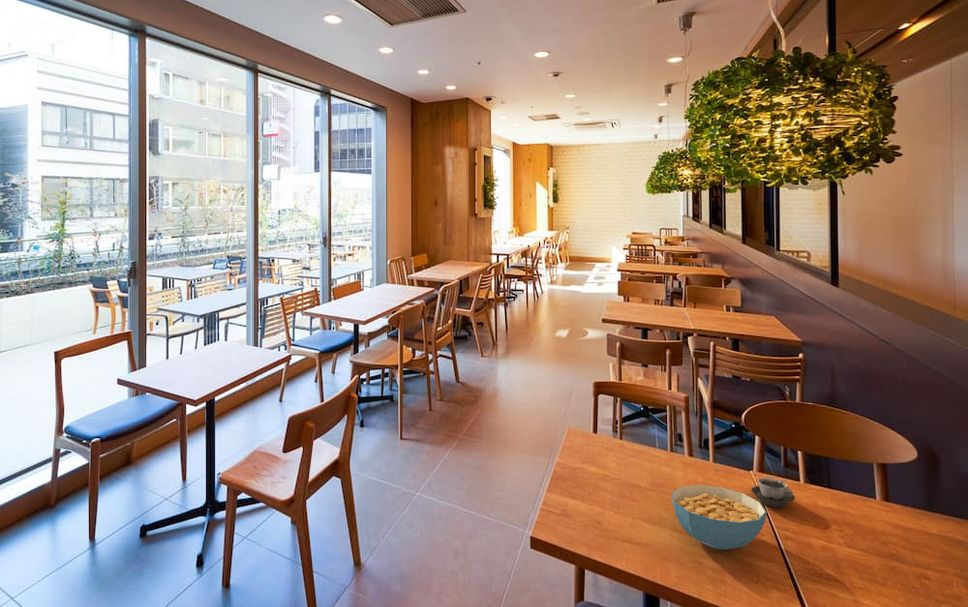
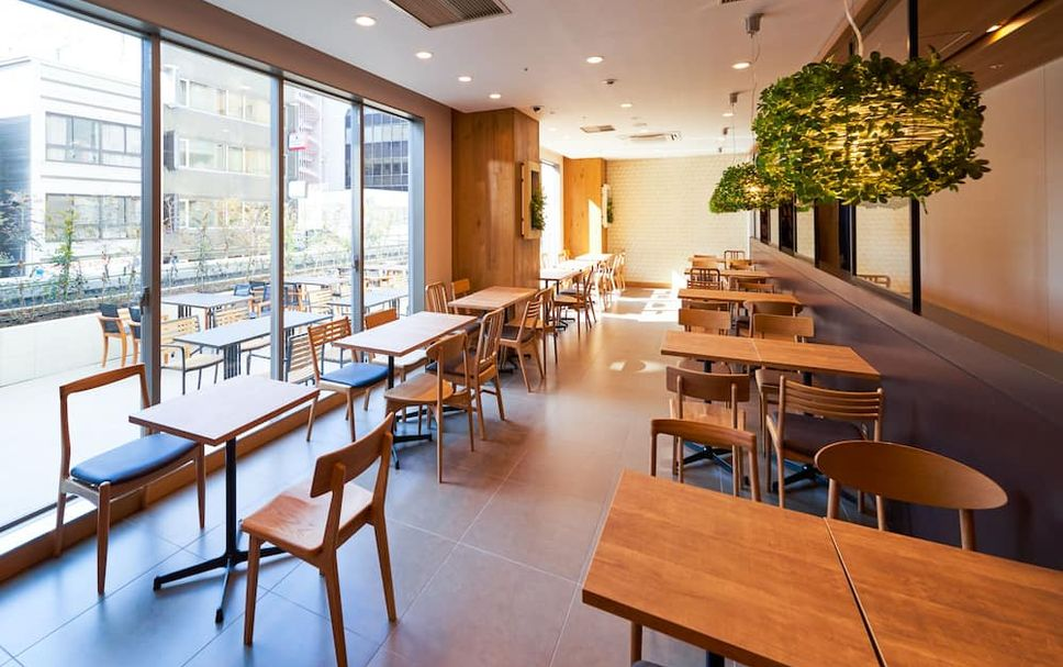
- cereal bowl (716, 522)
- cup (772, 492)
